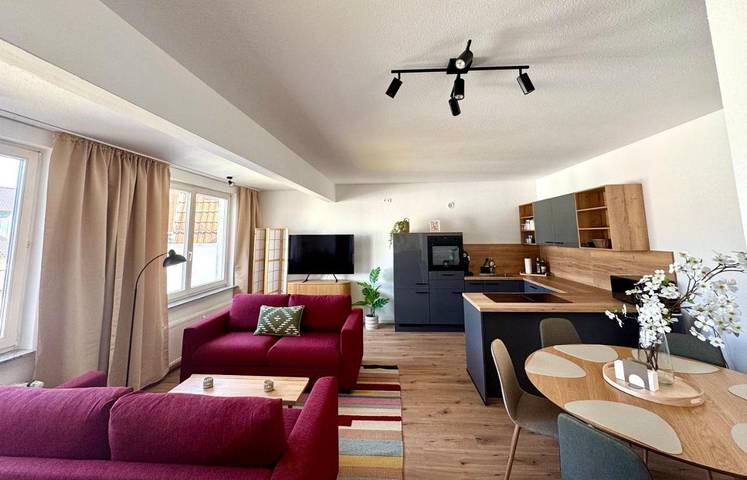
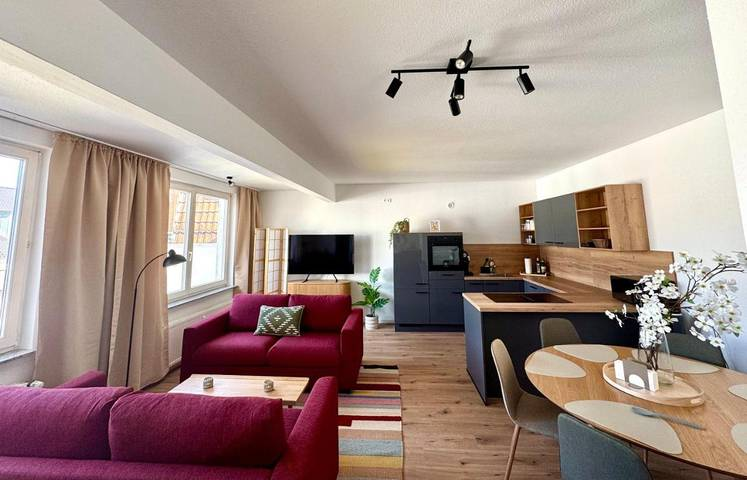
+ spoon (664, 416)
